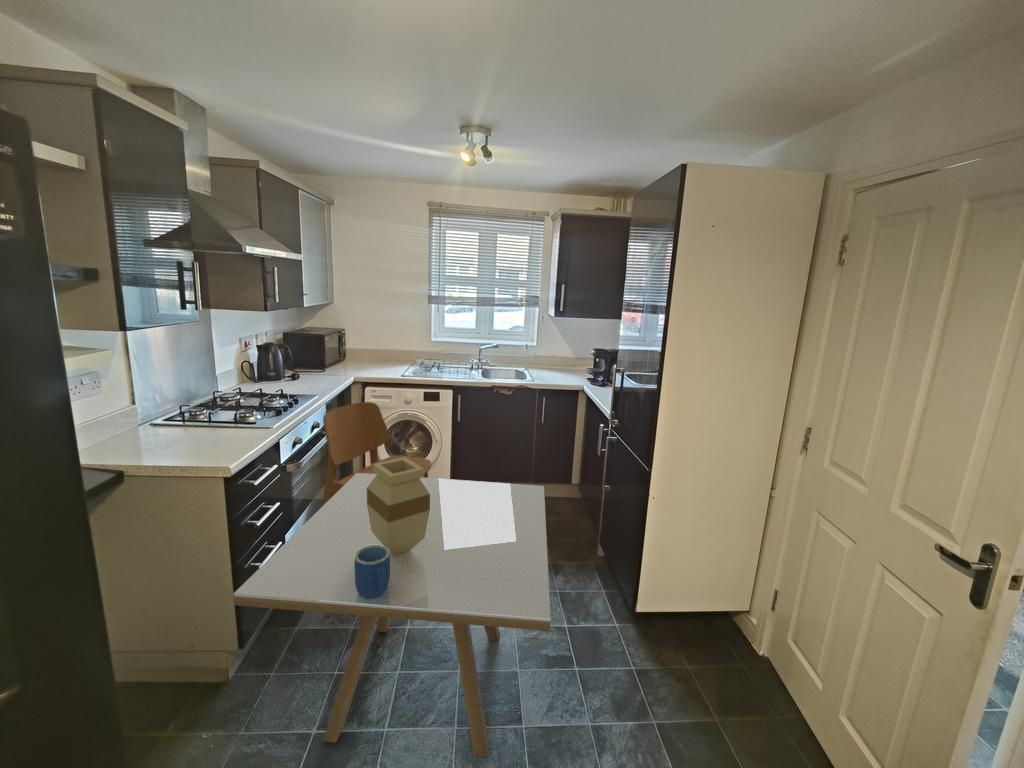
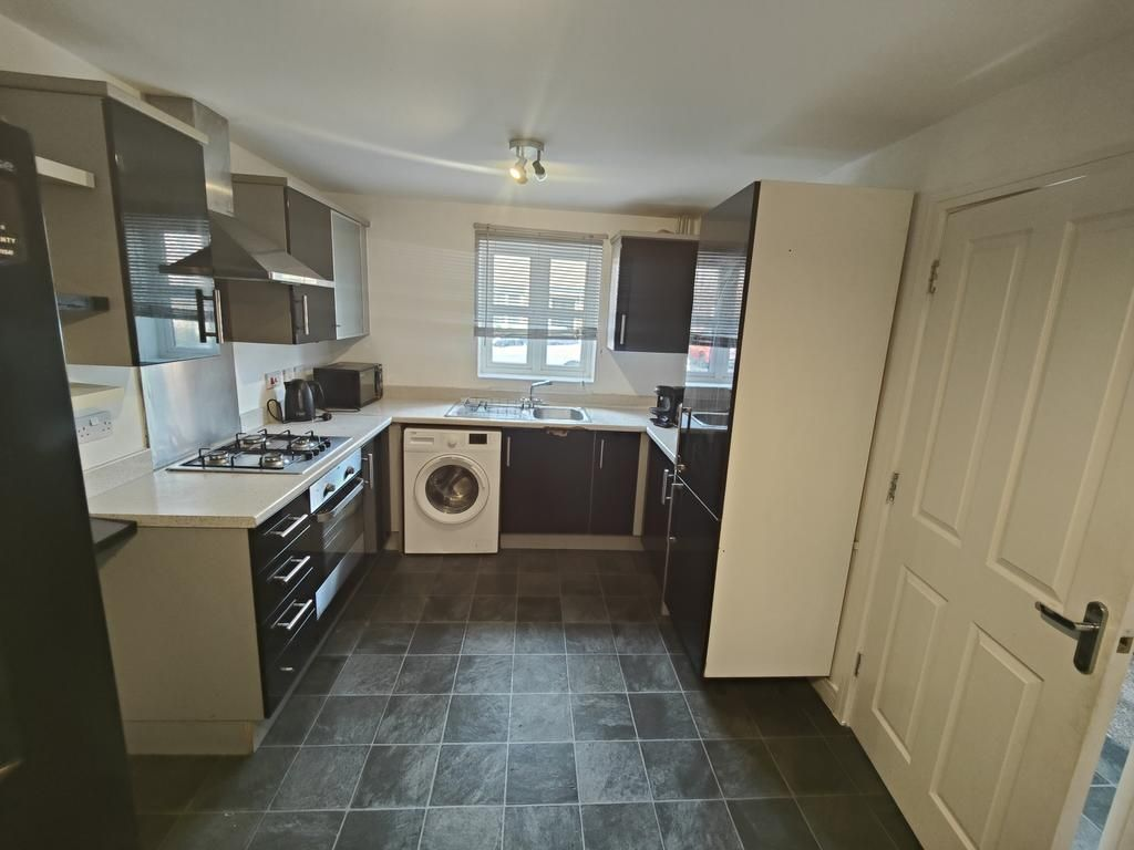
- vase (398, 508)
- dining table (425, 606)
- dining chair (374, 473)
- mug (374, 573)
